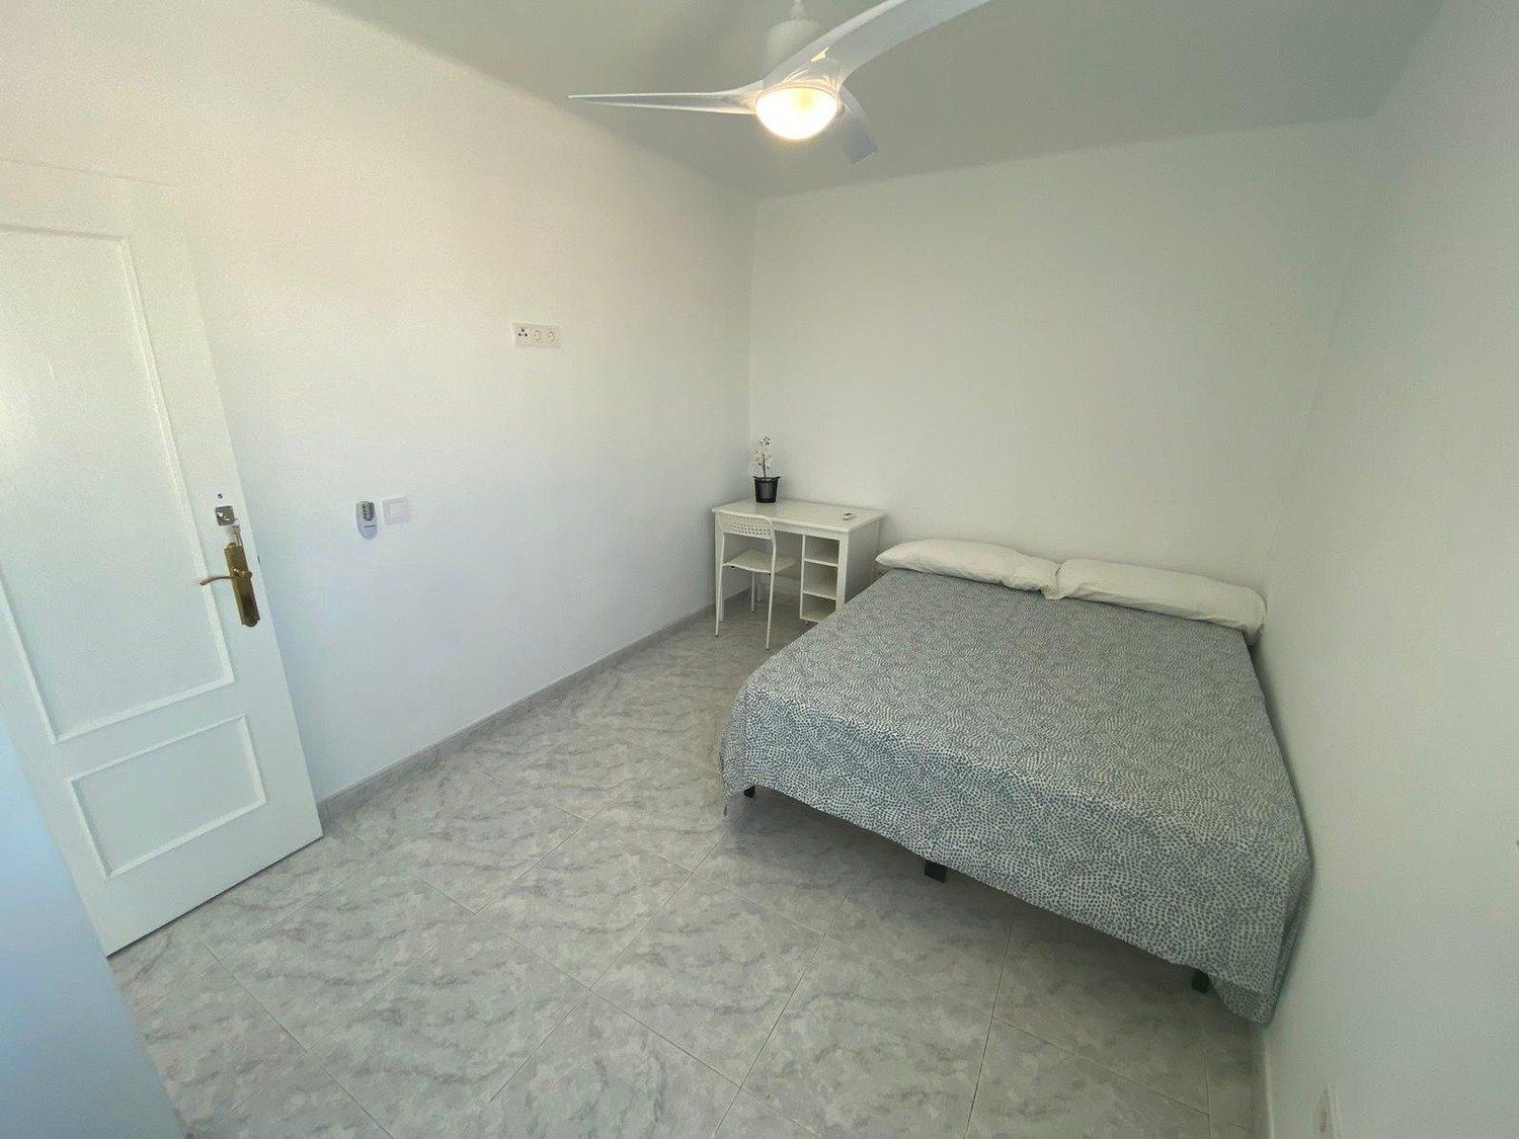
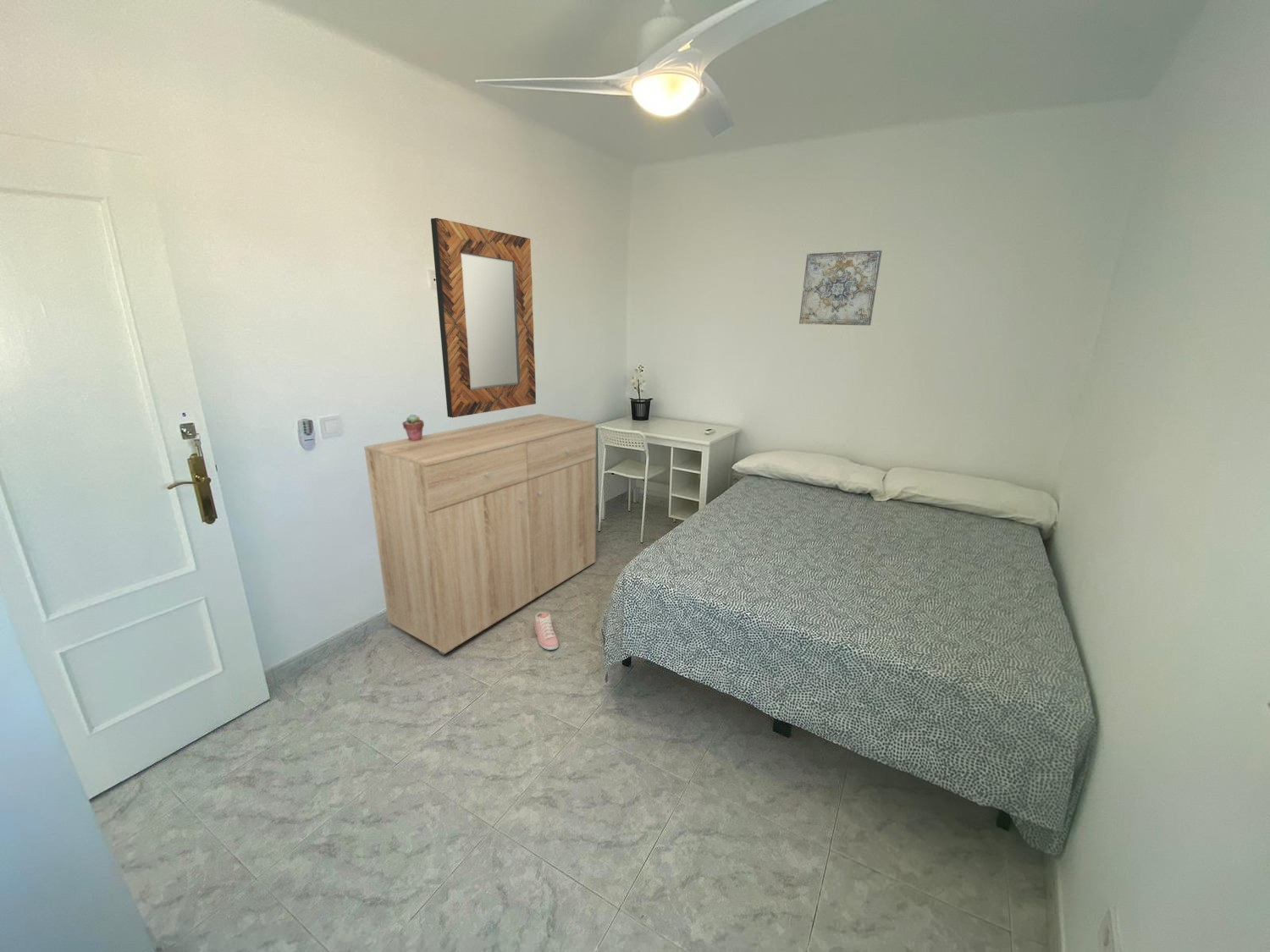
+ wall art (838, 289)
+ potted succulent (413, 426)
+ home mirror (490, 324)
+ dresser (501, 516)
+ sneaker (545, 629)
